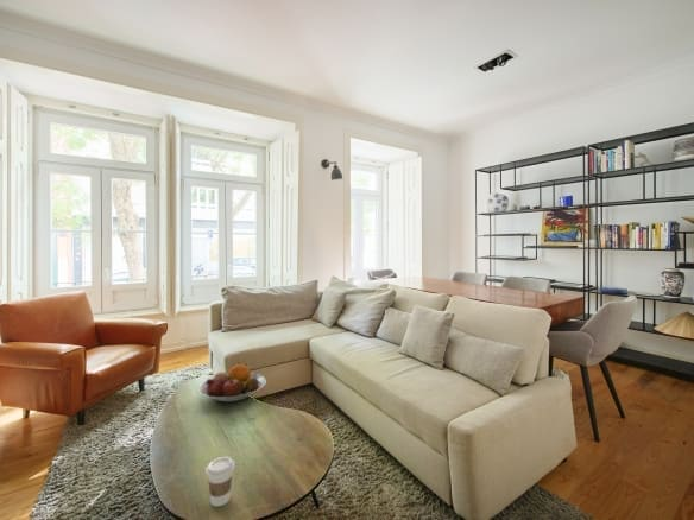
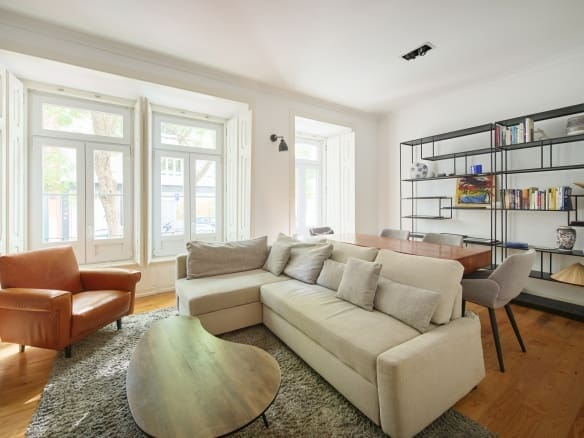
- coffee cup (220, 481)
- fruit bowl (233, 381)
